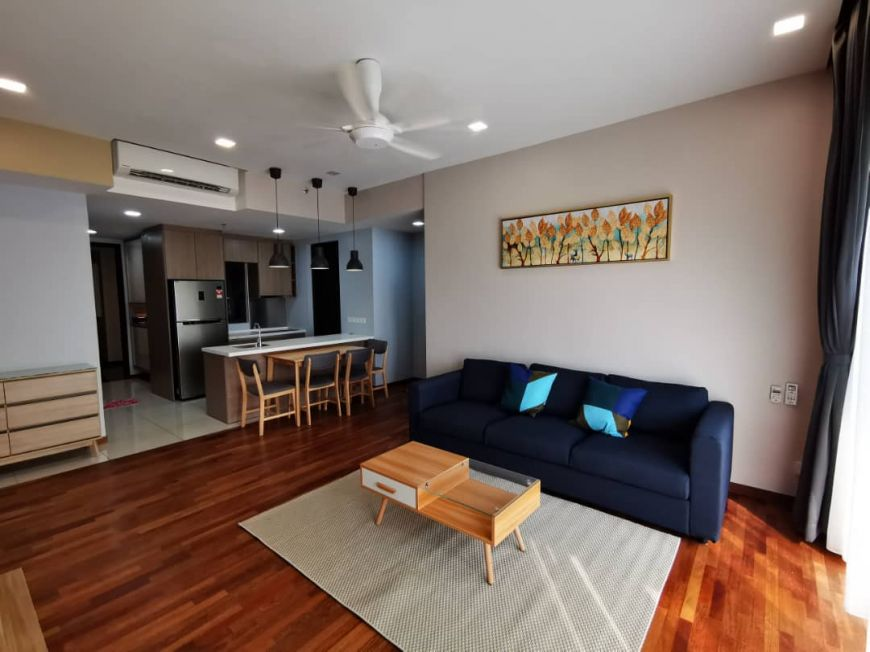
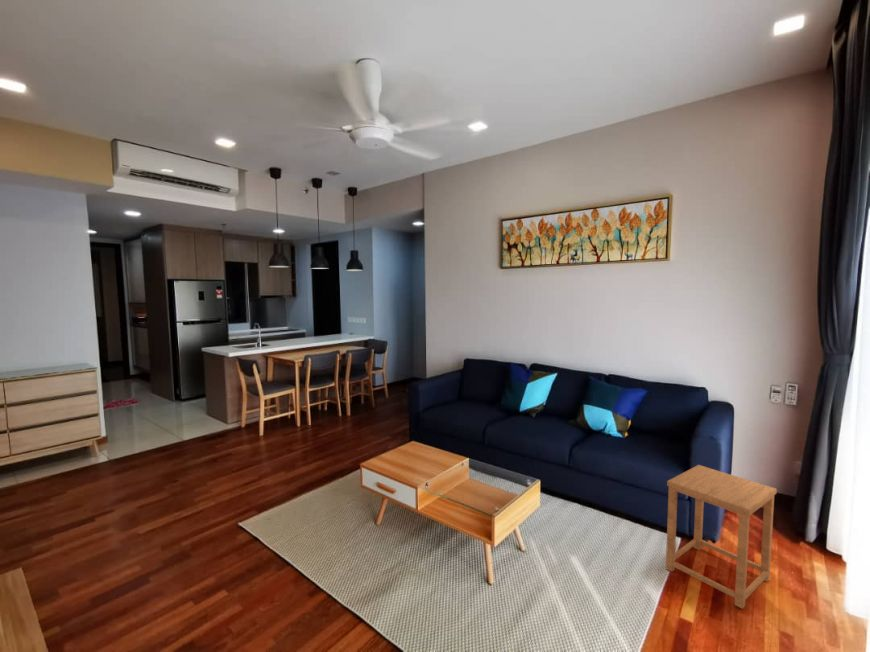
+ side table (712, 544)
